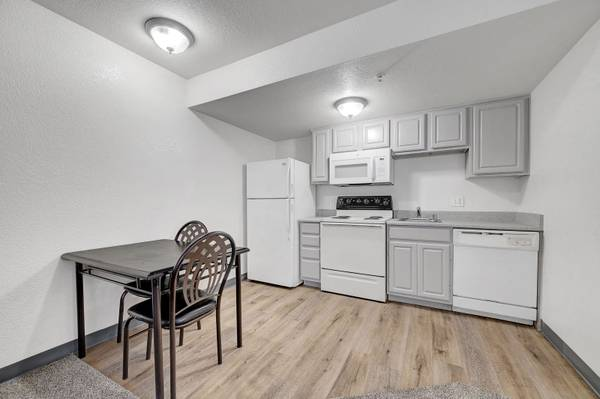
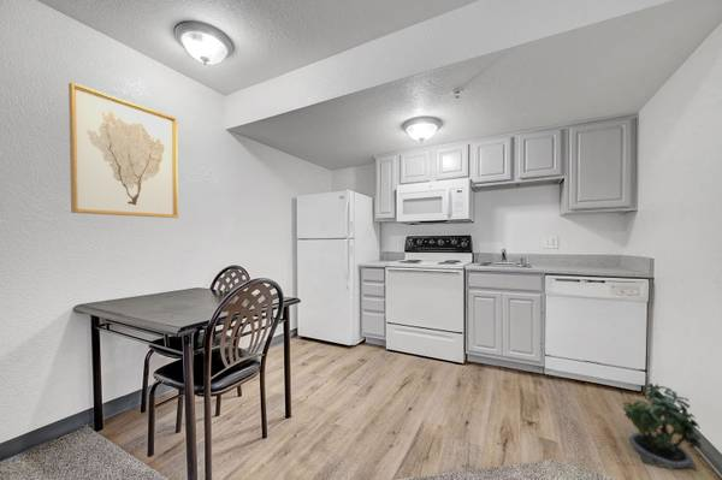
+ potted plant (659, 419)
+ wall art (130, 159)
